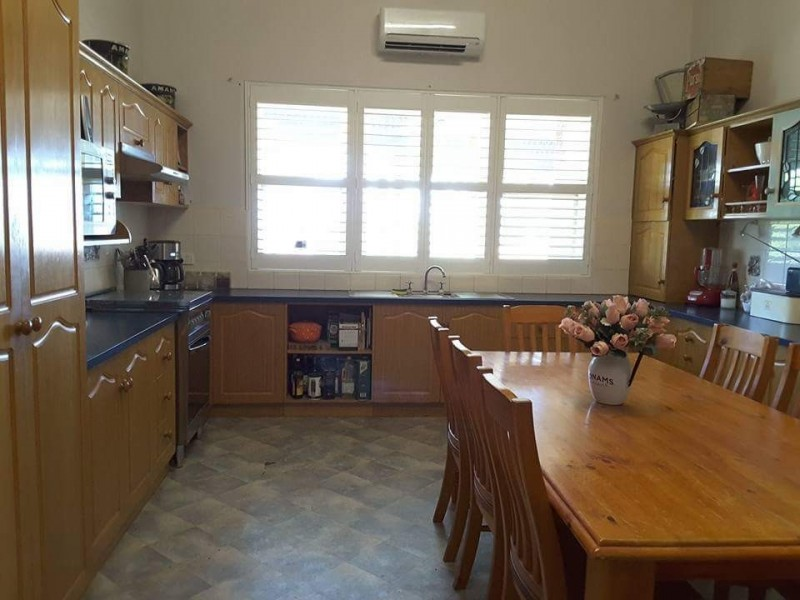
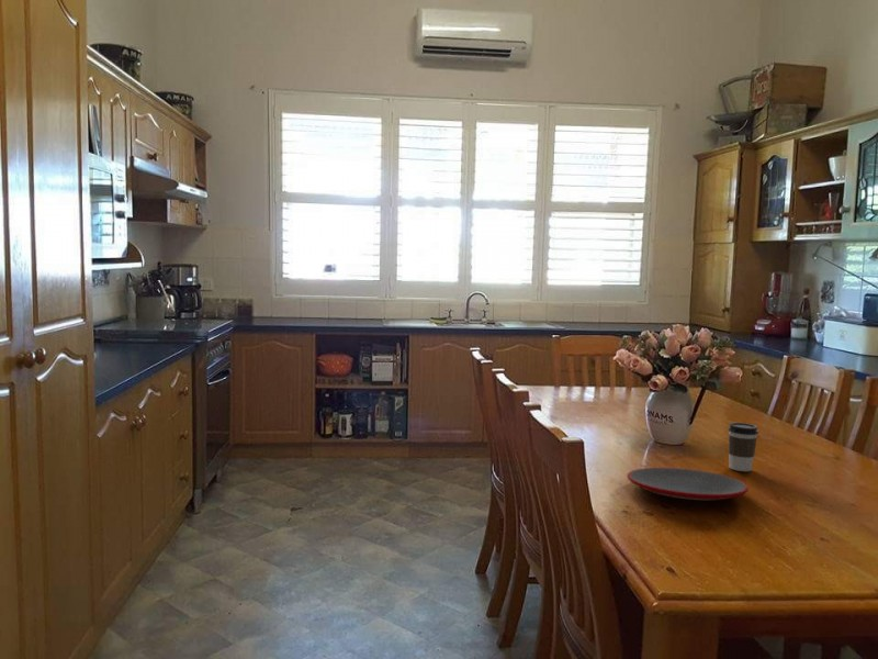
+ plate (686, 483)
+ coffee cup (741, 446)
